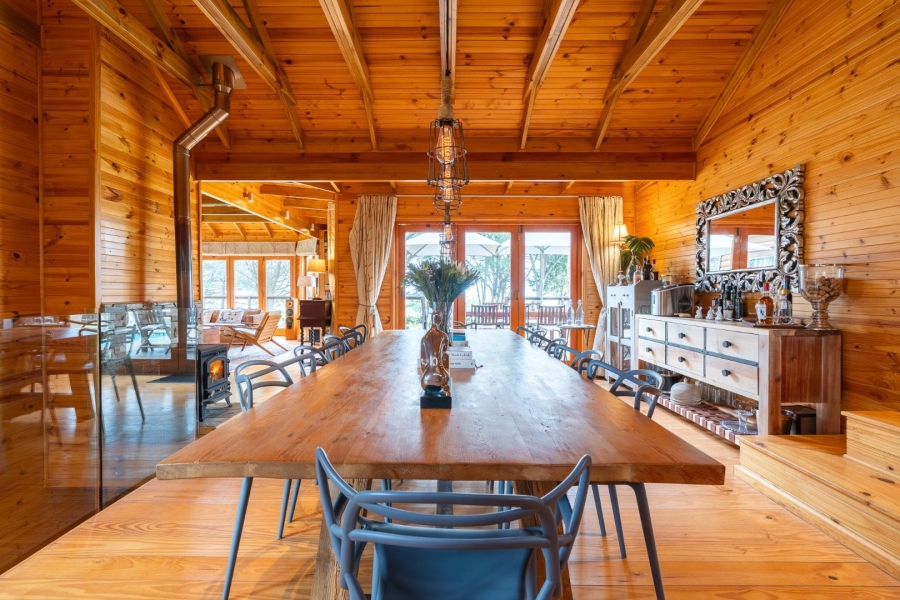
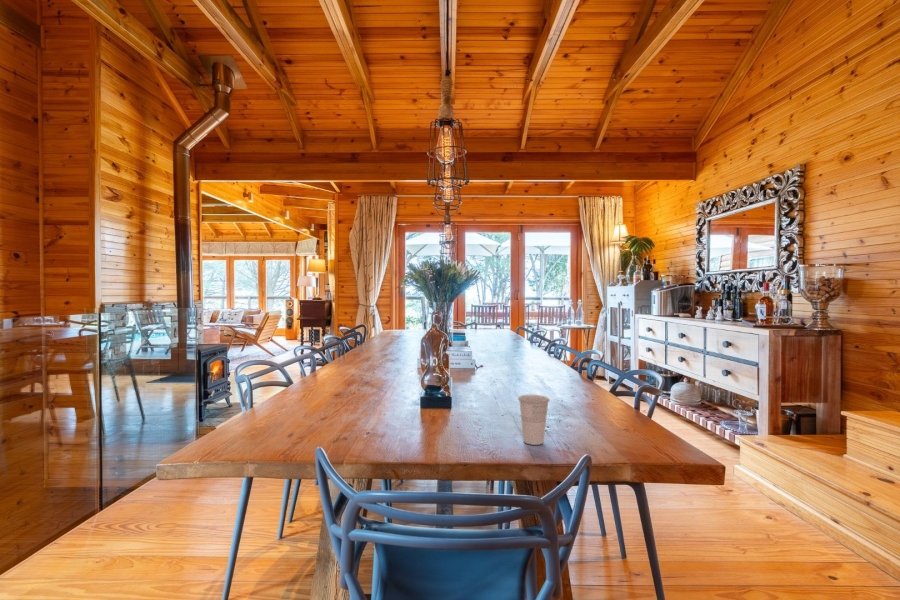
+ cup (533, 419)
